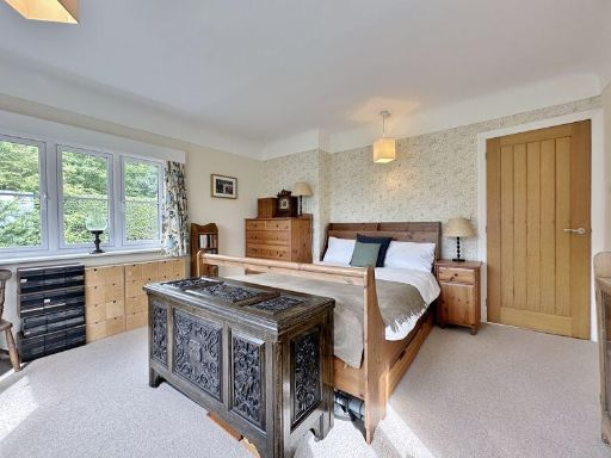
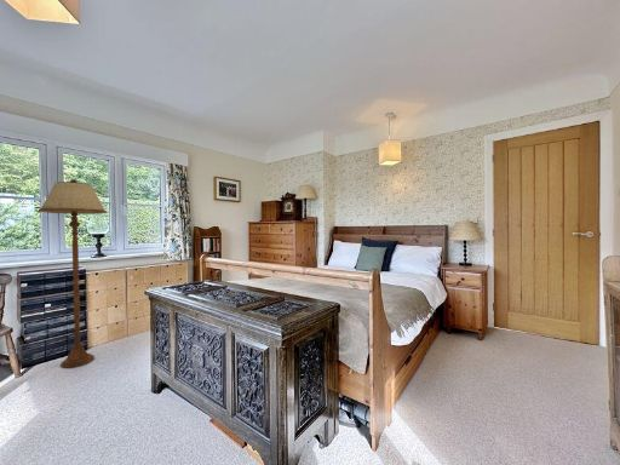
+ floor lamp (75, 270)
